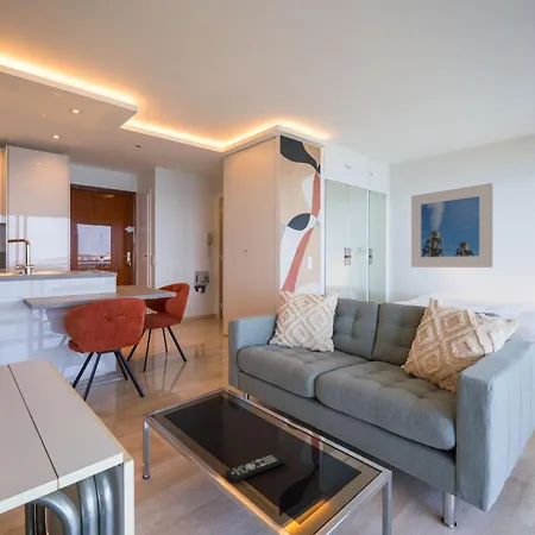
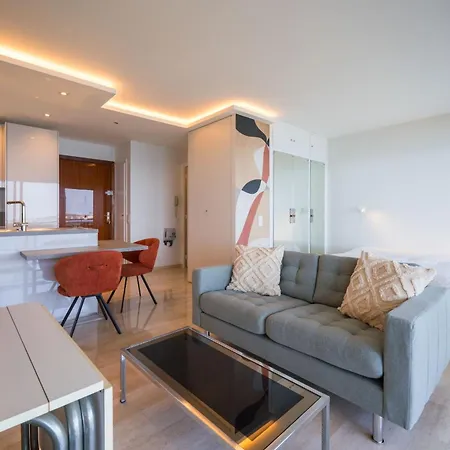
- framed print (448, 228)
- remote control (257, 466)
